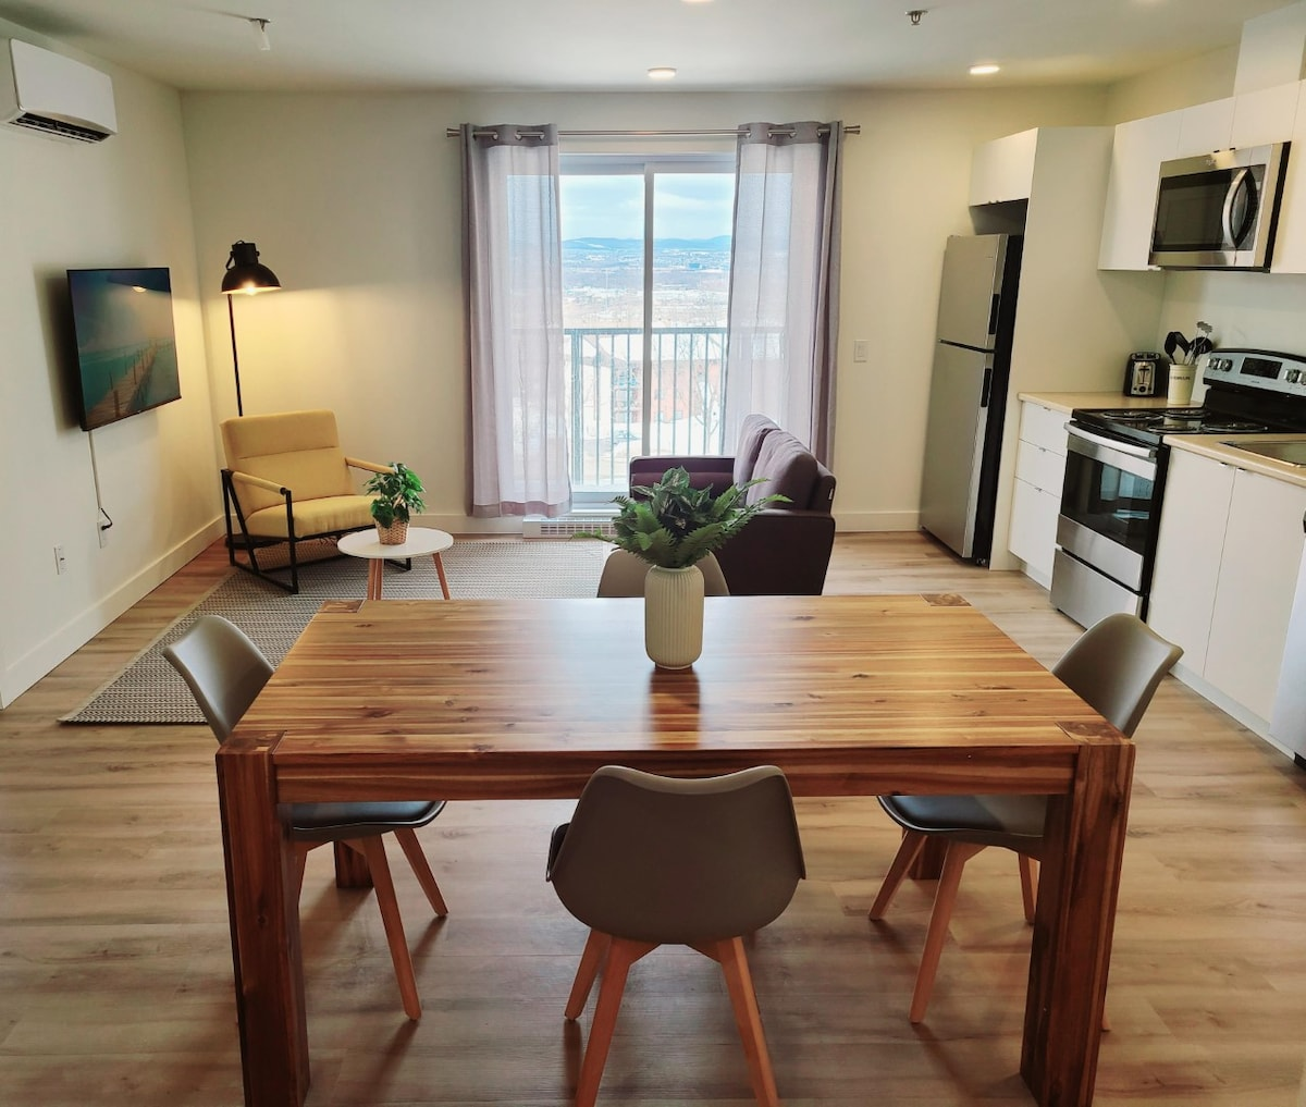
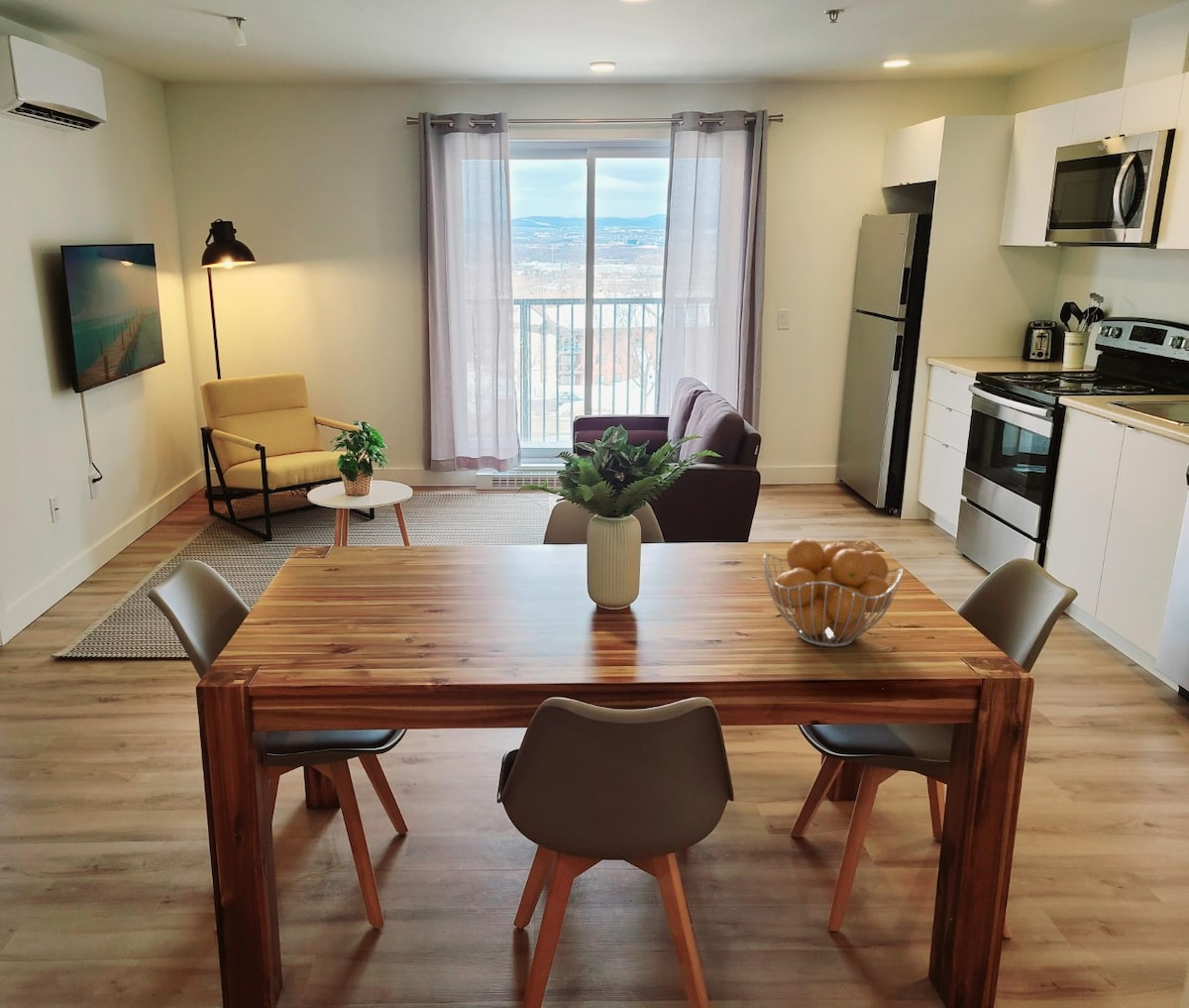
+ fruit basket (829, 590)
